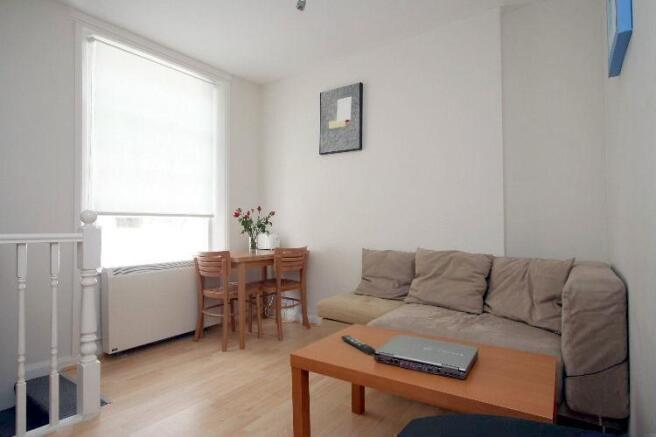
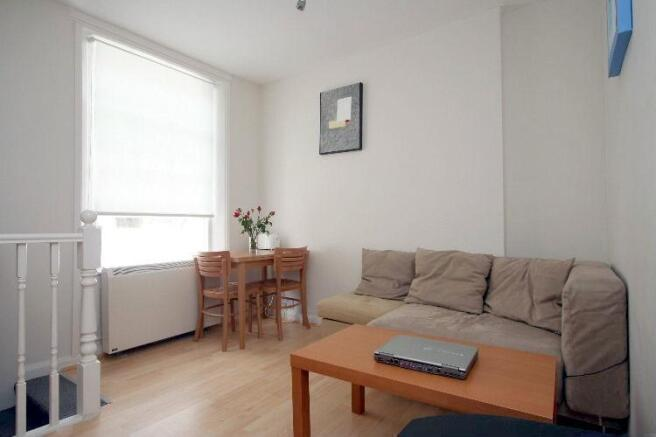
- remote control (357, 343)
